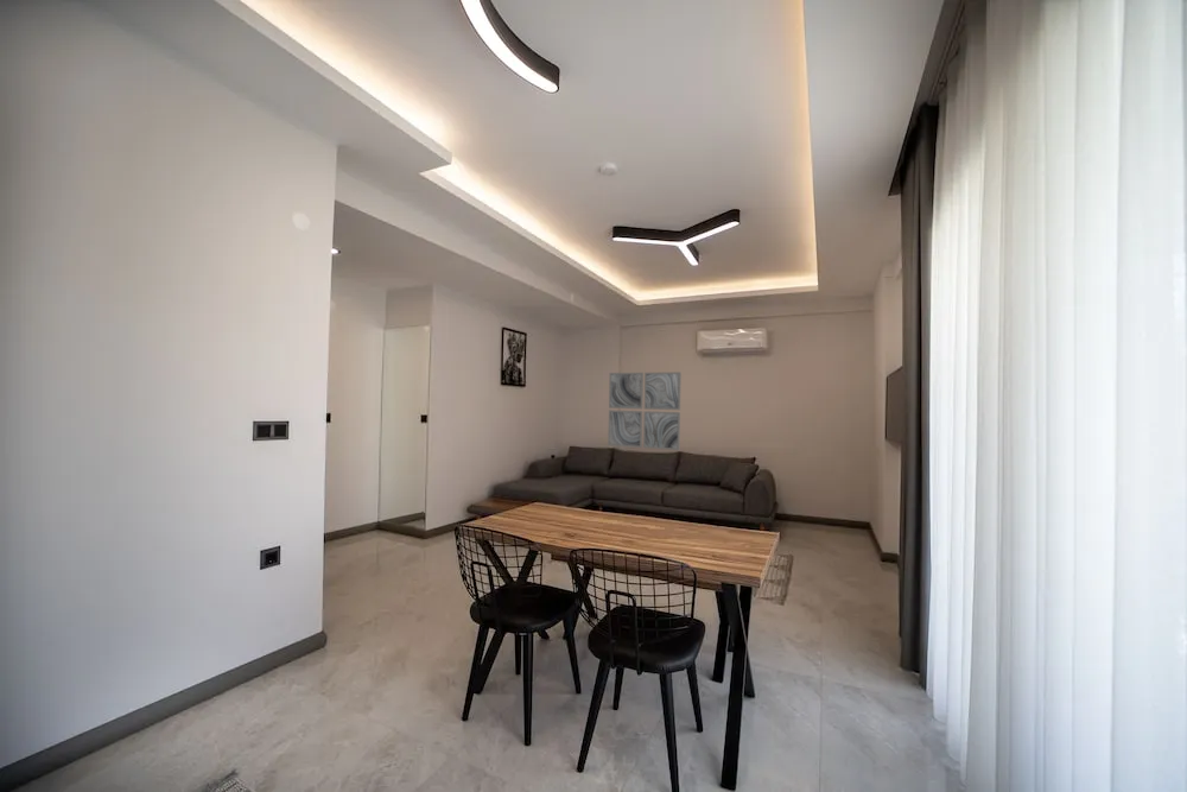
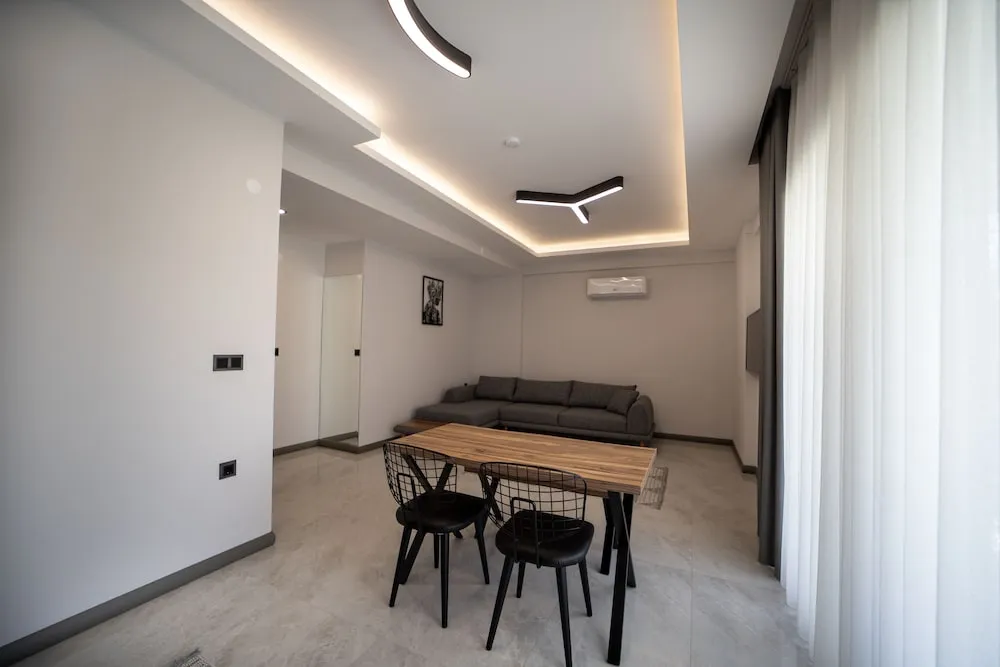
- wall art (645, 408)
